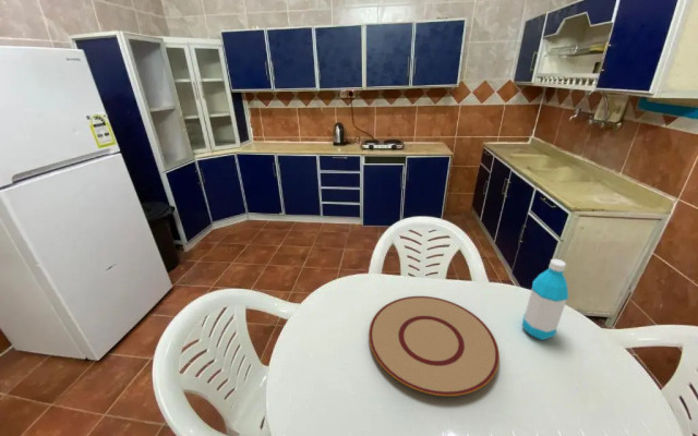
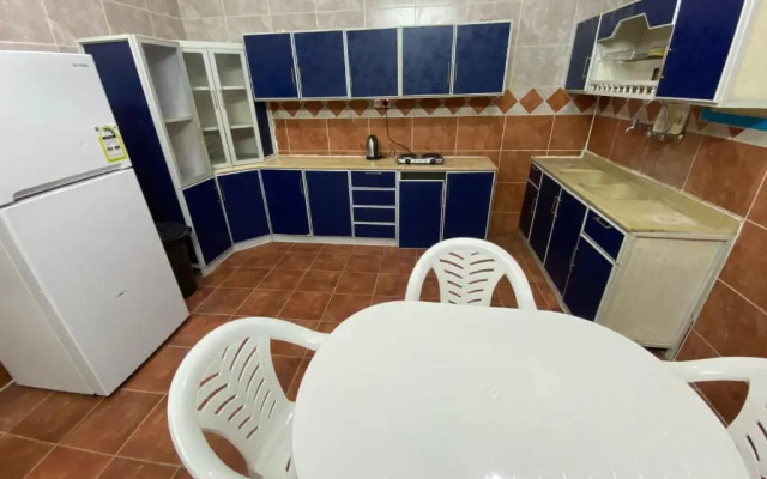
- water bottle (546, 299)
- plate (430, 338)
